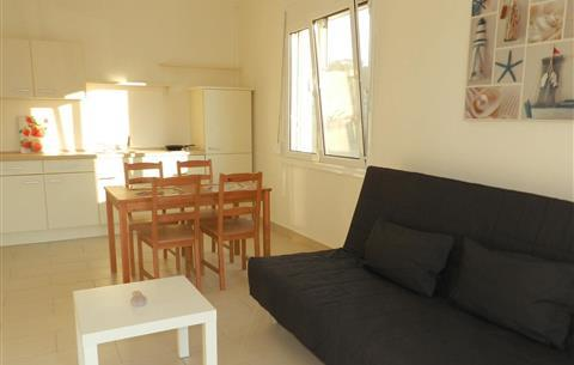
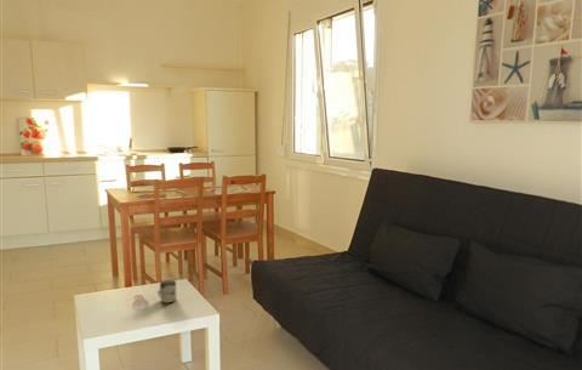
+ cup (166, 291)
